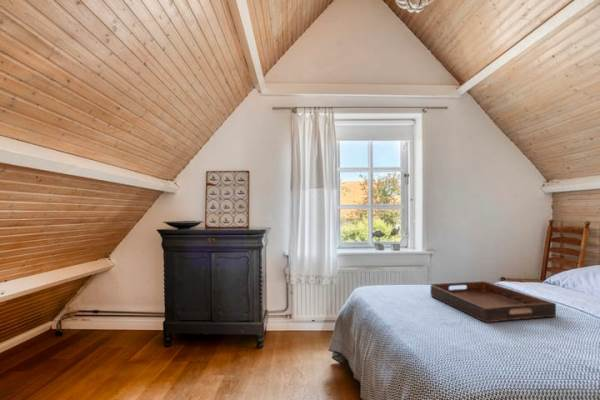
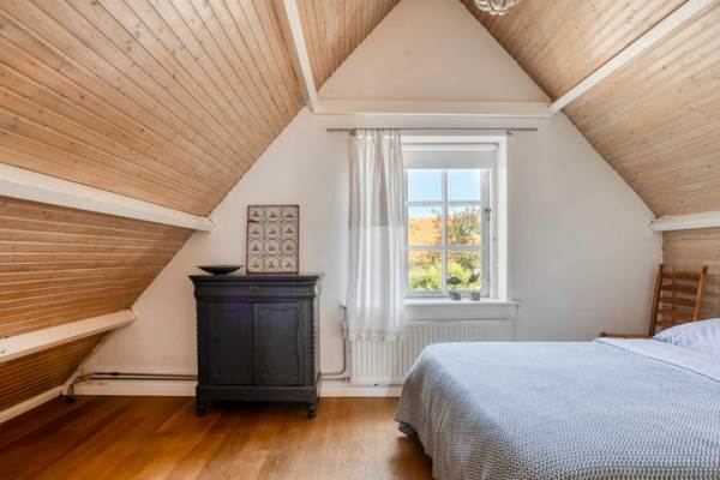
- serving tray (485, 298)
